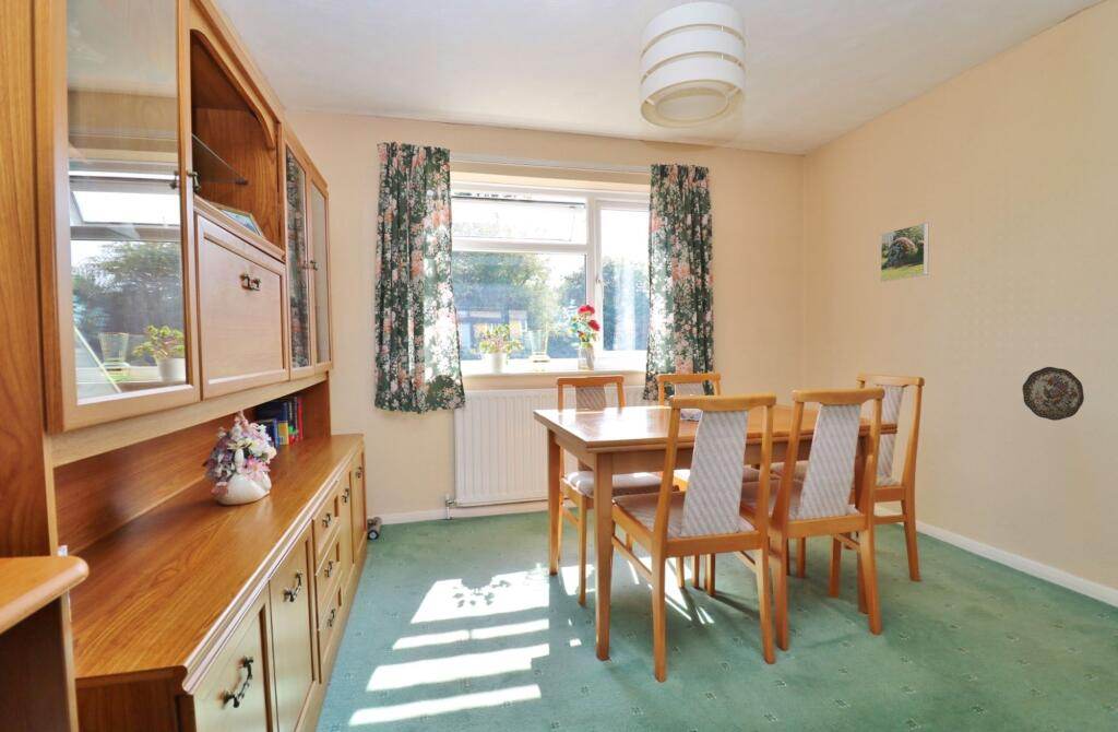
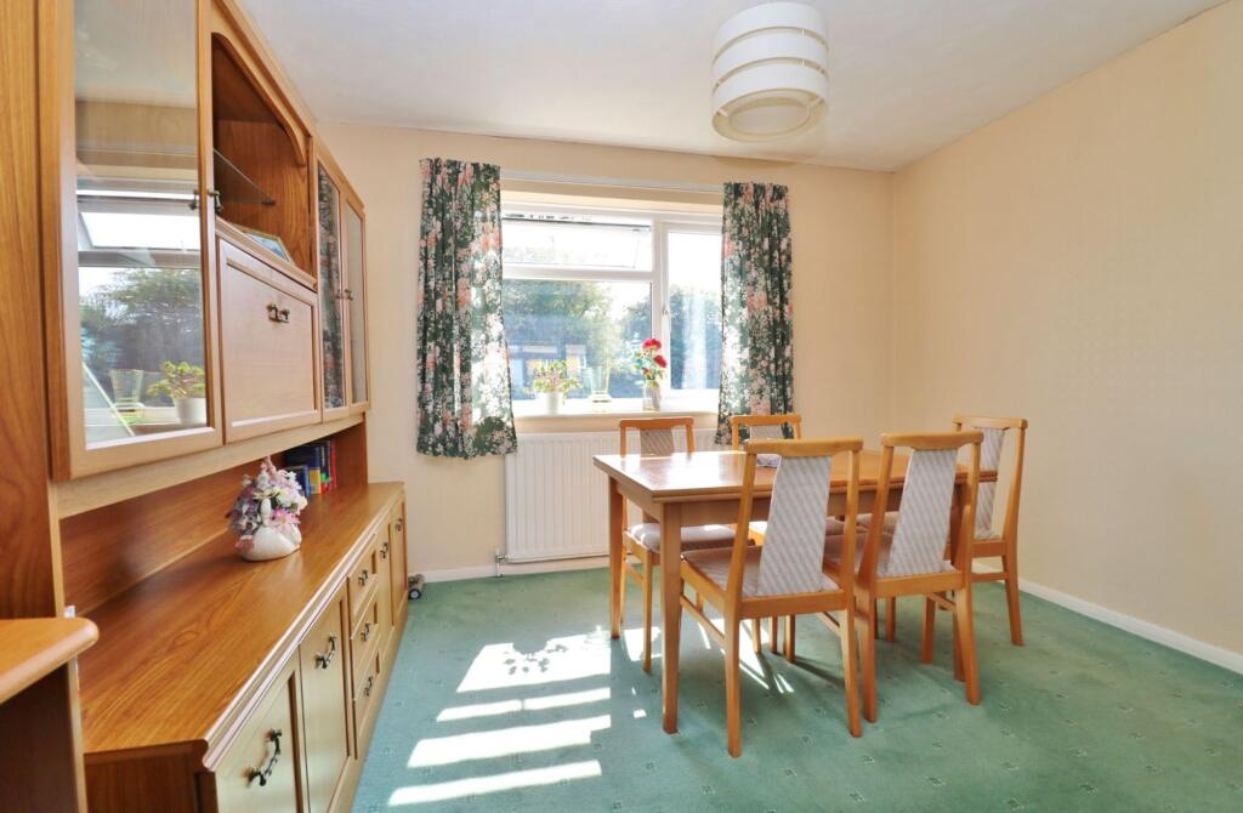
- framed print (903, 253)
- decorative plate (1052, 393)
